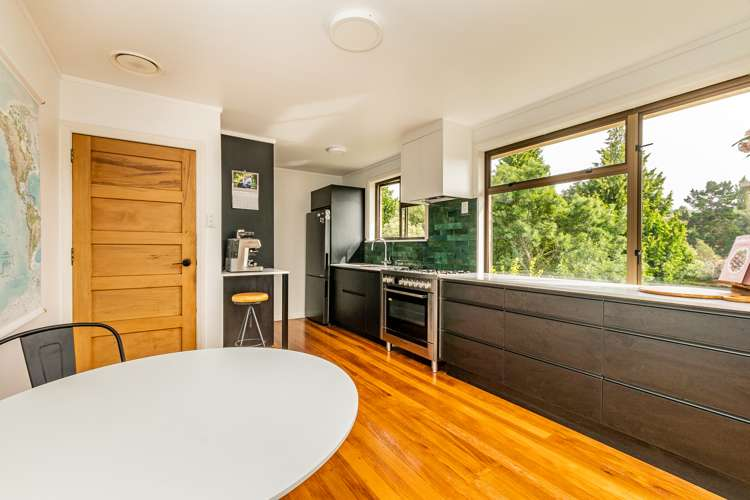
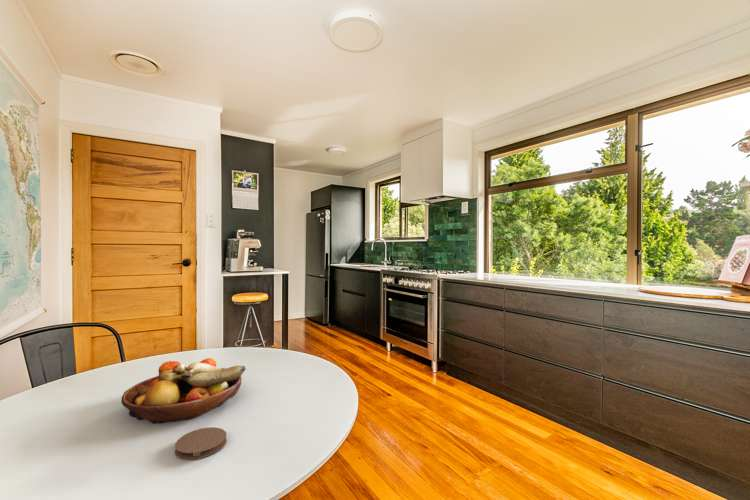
+ fruit bowl (187, 380)
+ coaster (201, 442)
